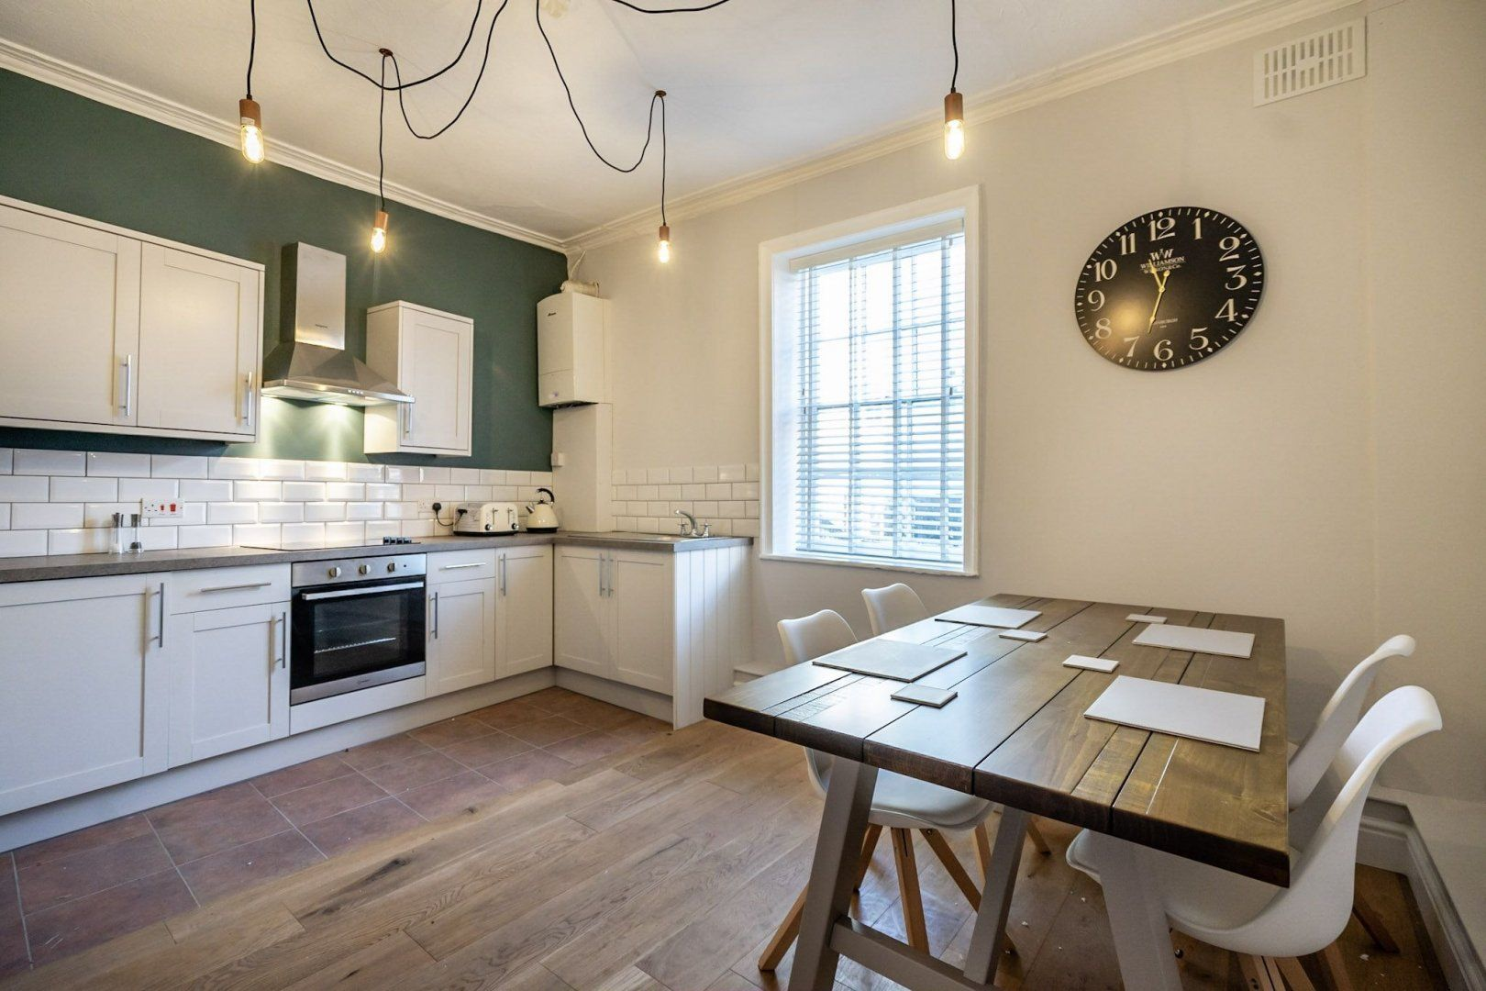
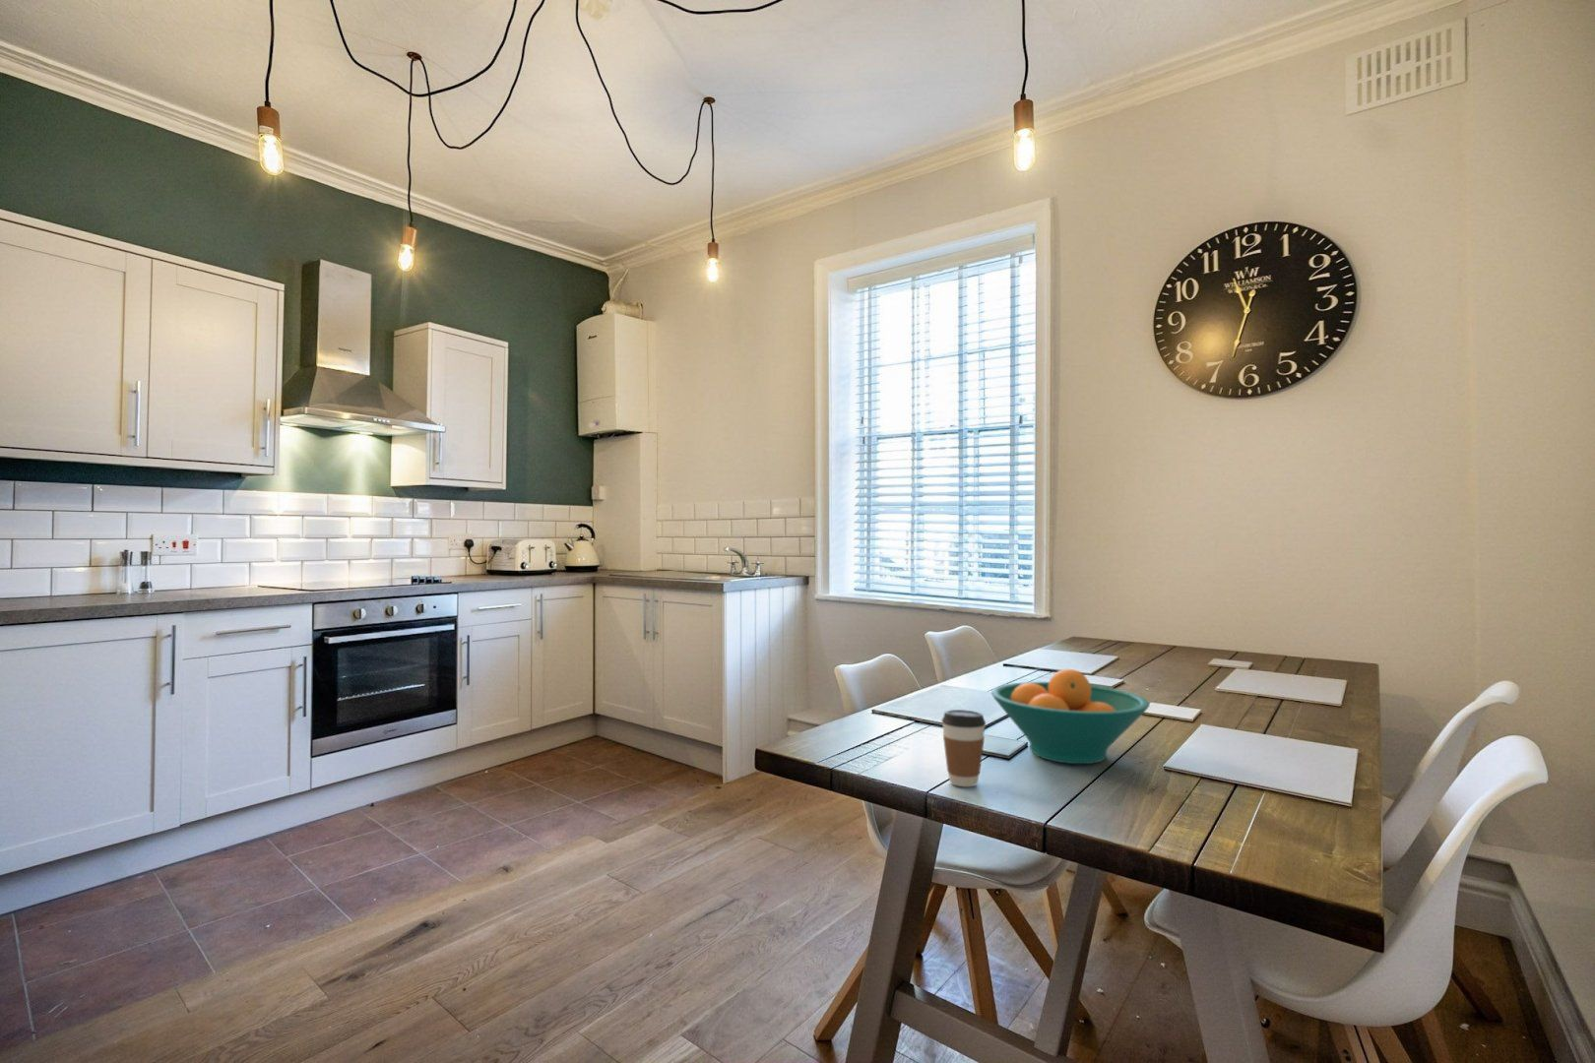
+ coffee cup (962, 747)
+ fruit bowl (1067, 712)
